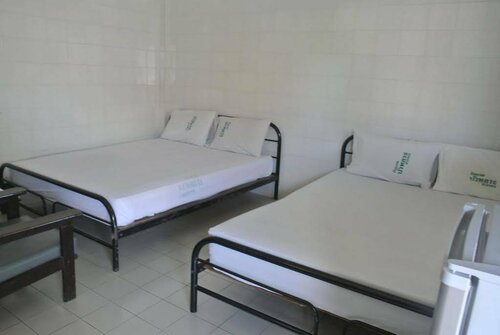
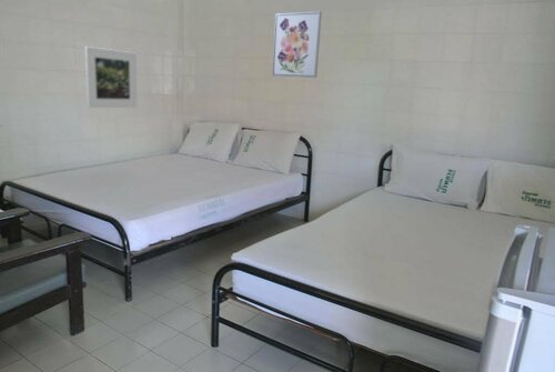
+ wall art (295, 44)
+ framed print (112, 79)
